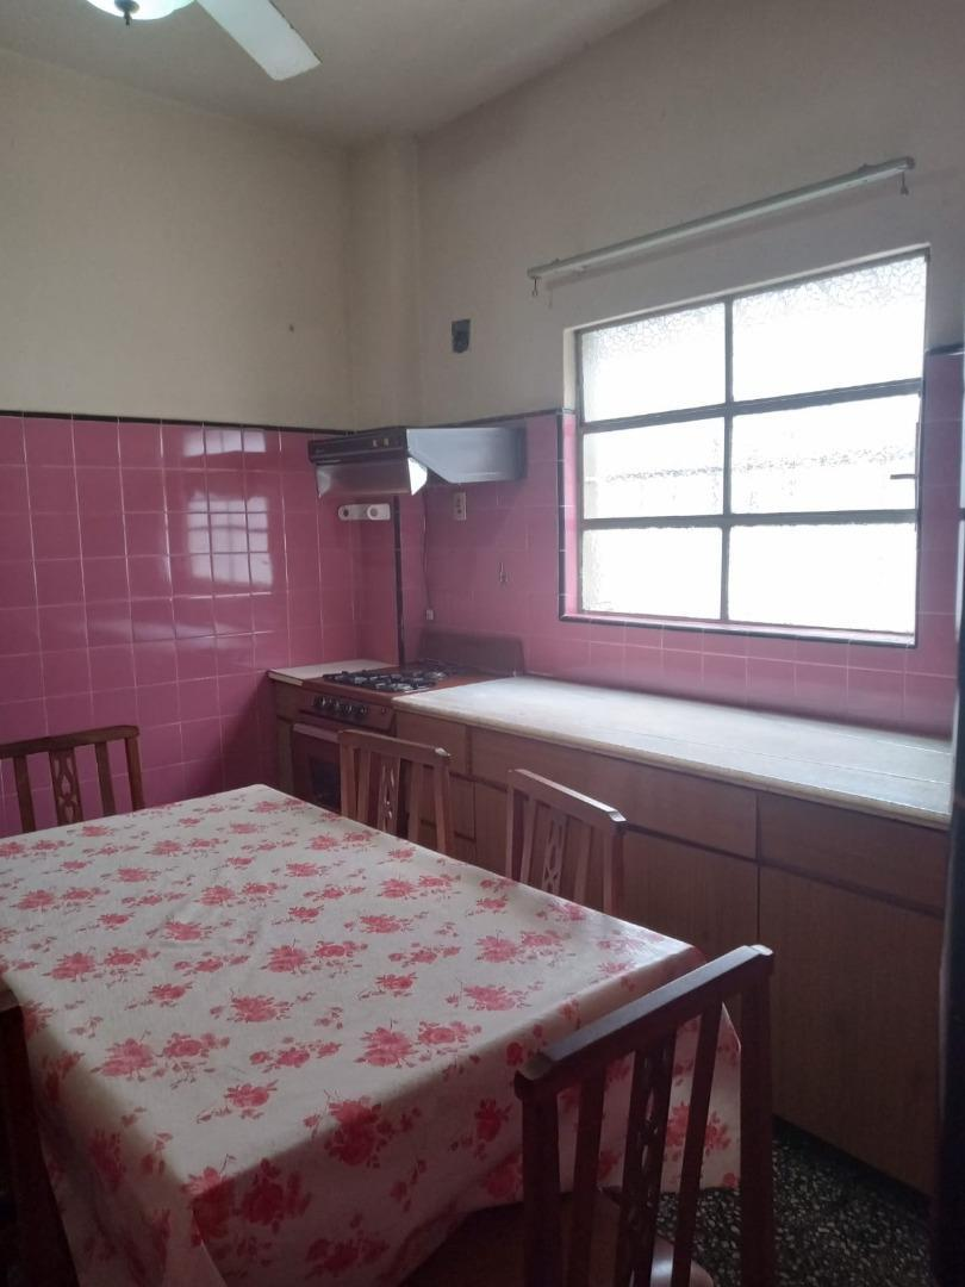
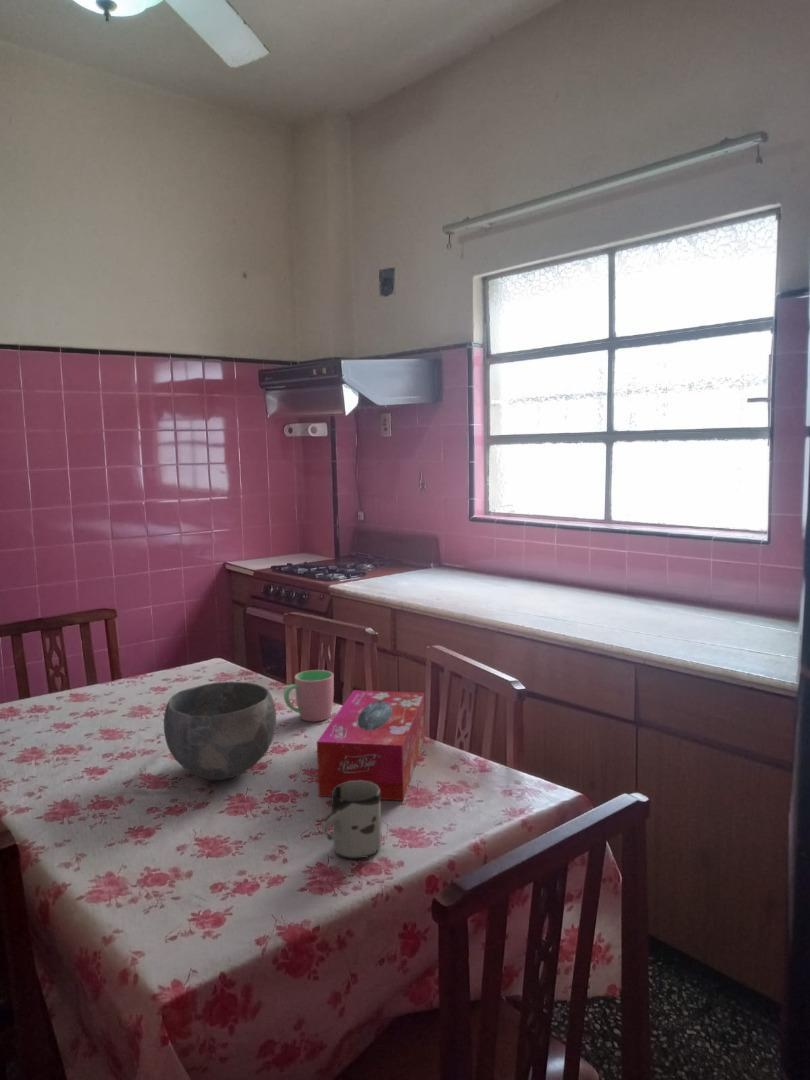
+ bowl (221, 733)
+ cup (308, 697)
+ tissue box (375, 739)
+ cup (349, 822)
